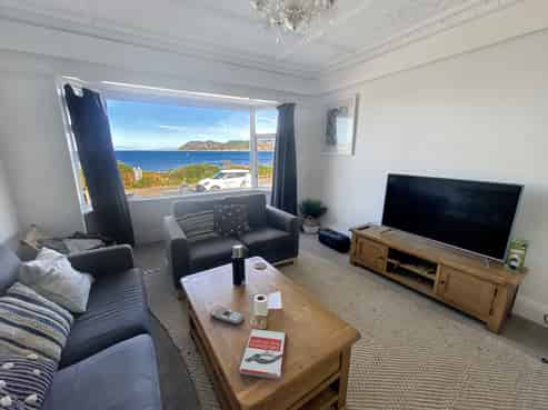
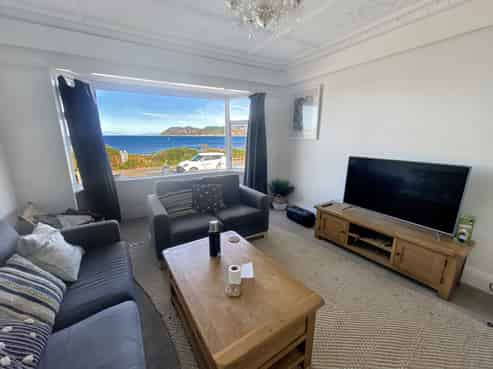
- remote control (227, 314)
- book (265, 351)
